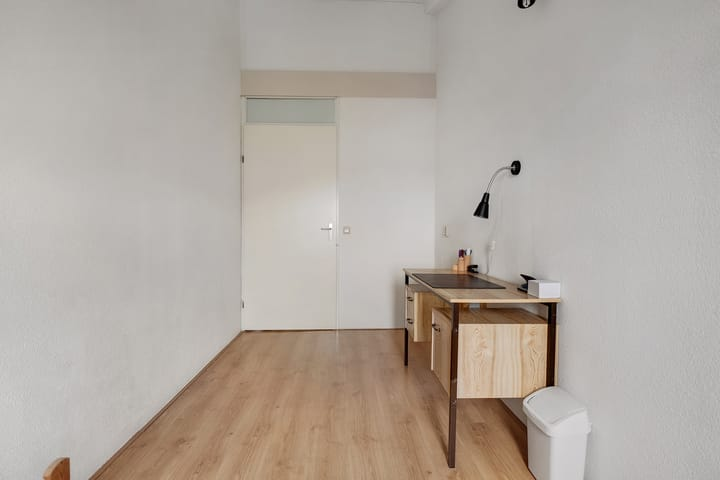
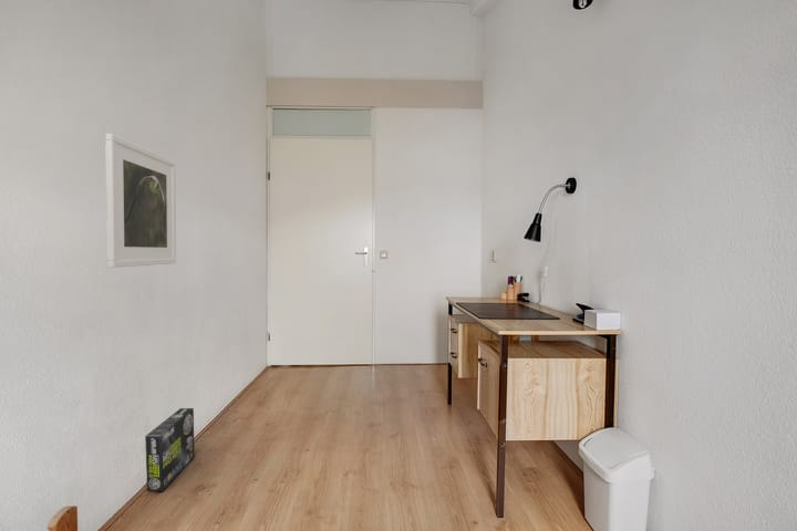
+ box (172, 447)
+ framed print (145, 207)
